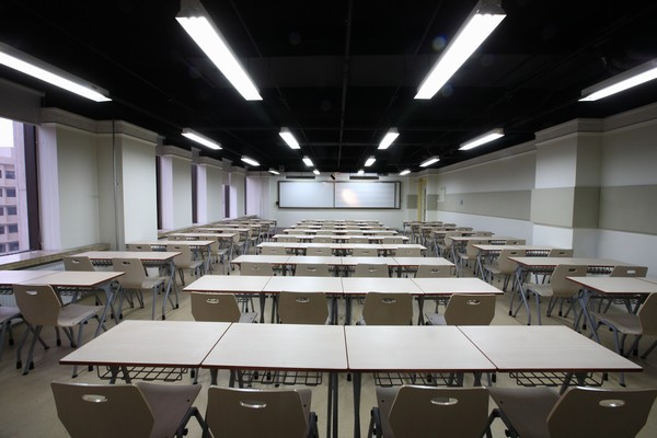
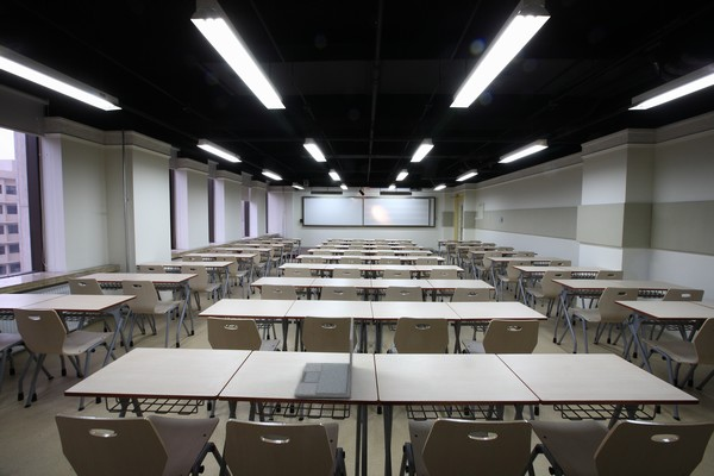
+ laptop (326, 363)
